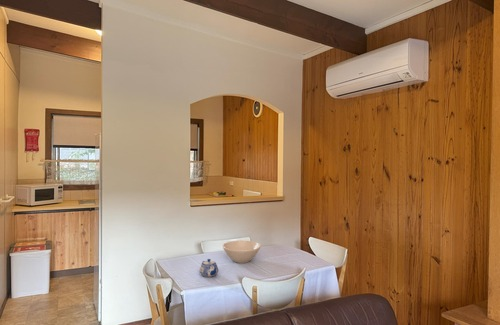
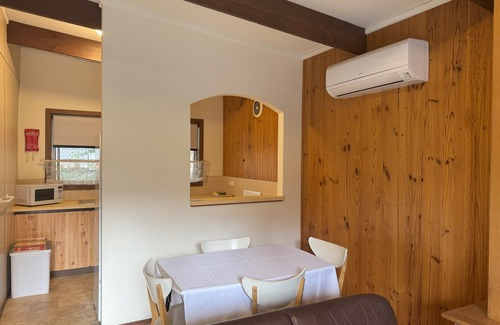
- bowl (241, 252)
- teapot (209, 267)
